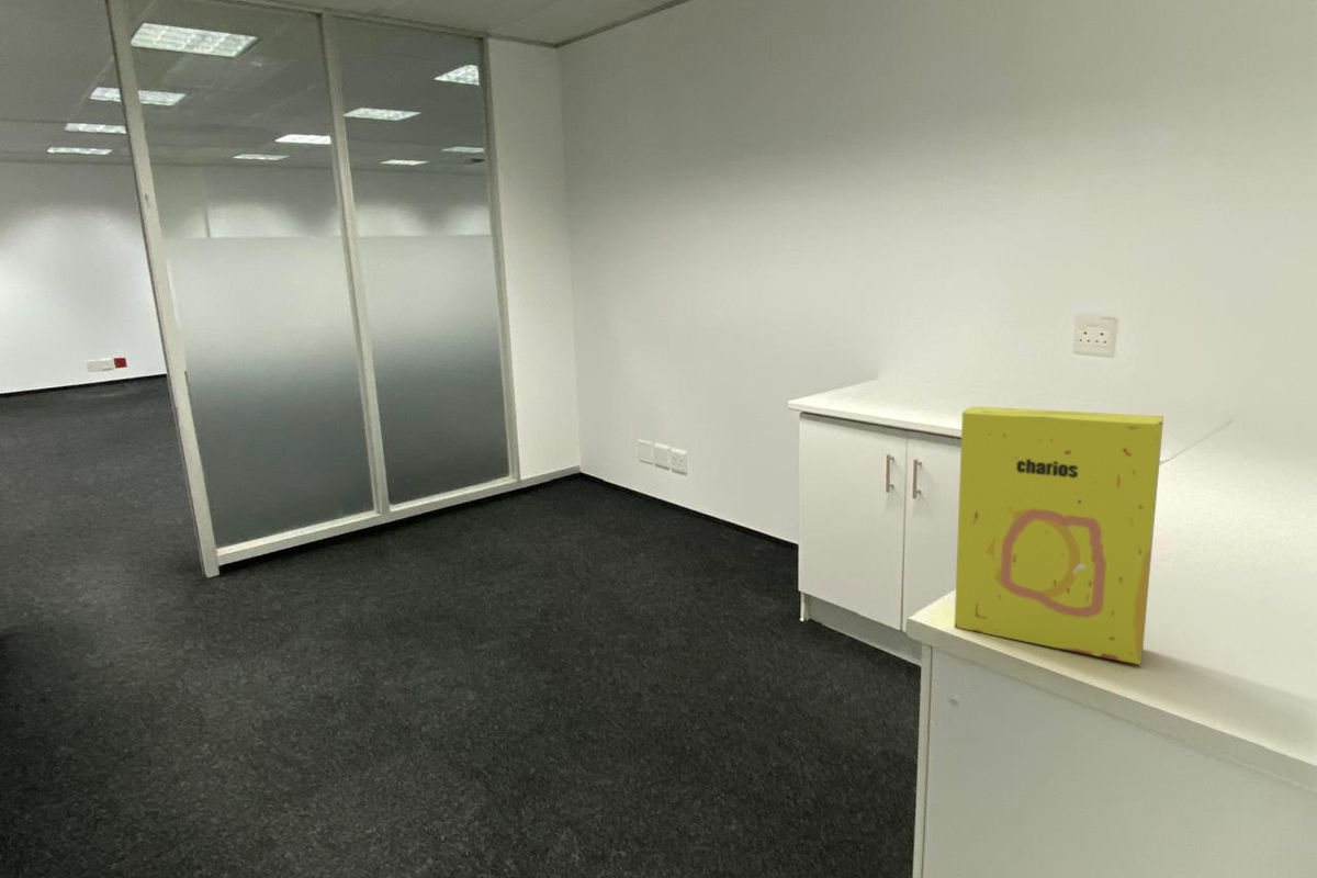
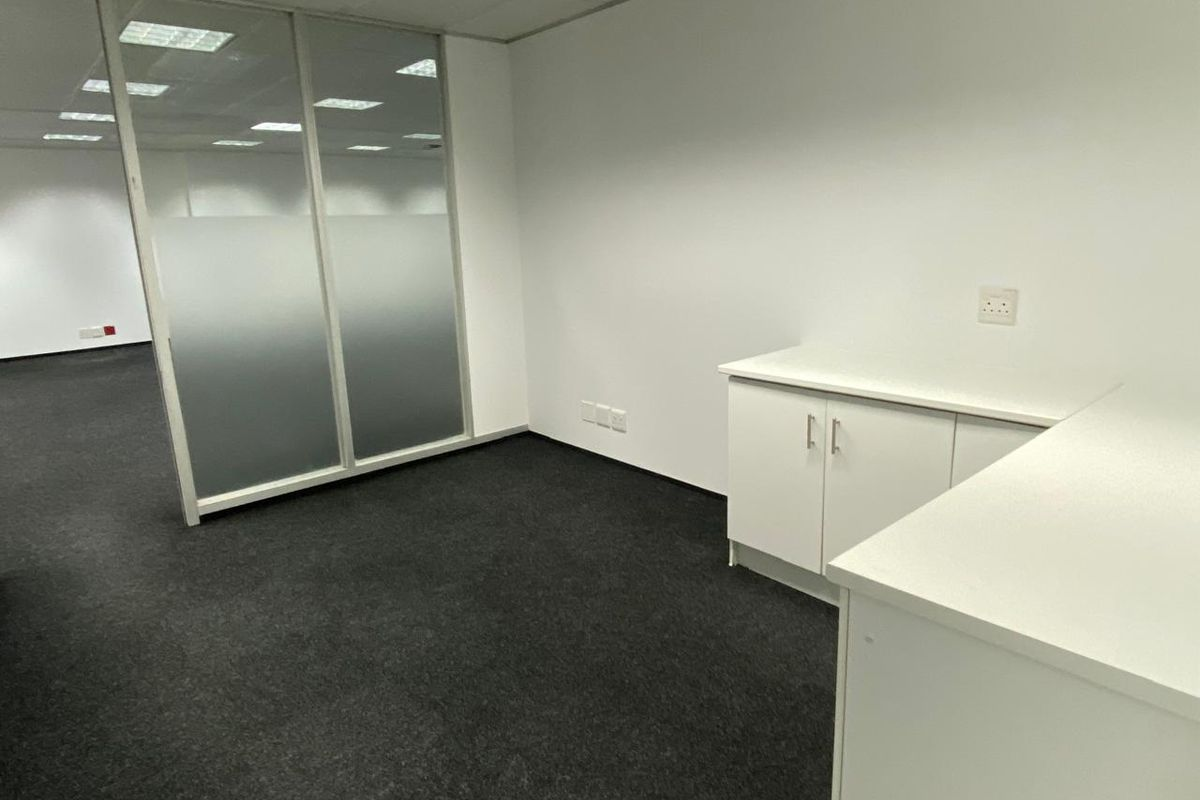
- cereal box (1051, 527)
